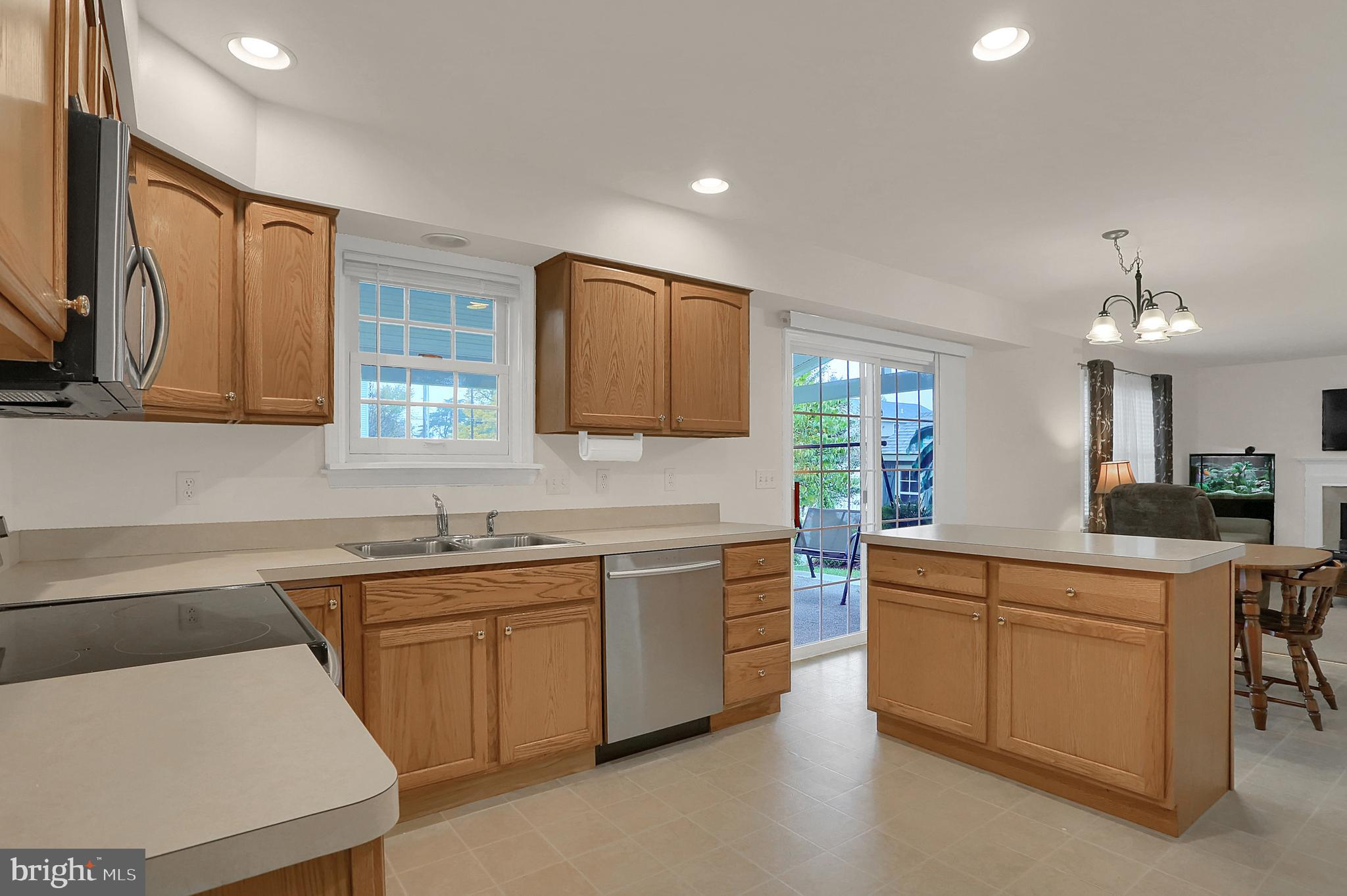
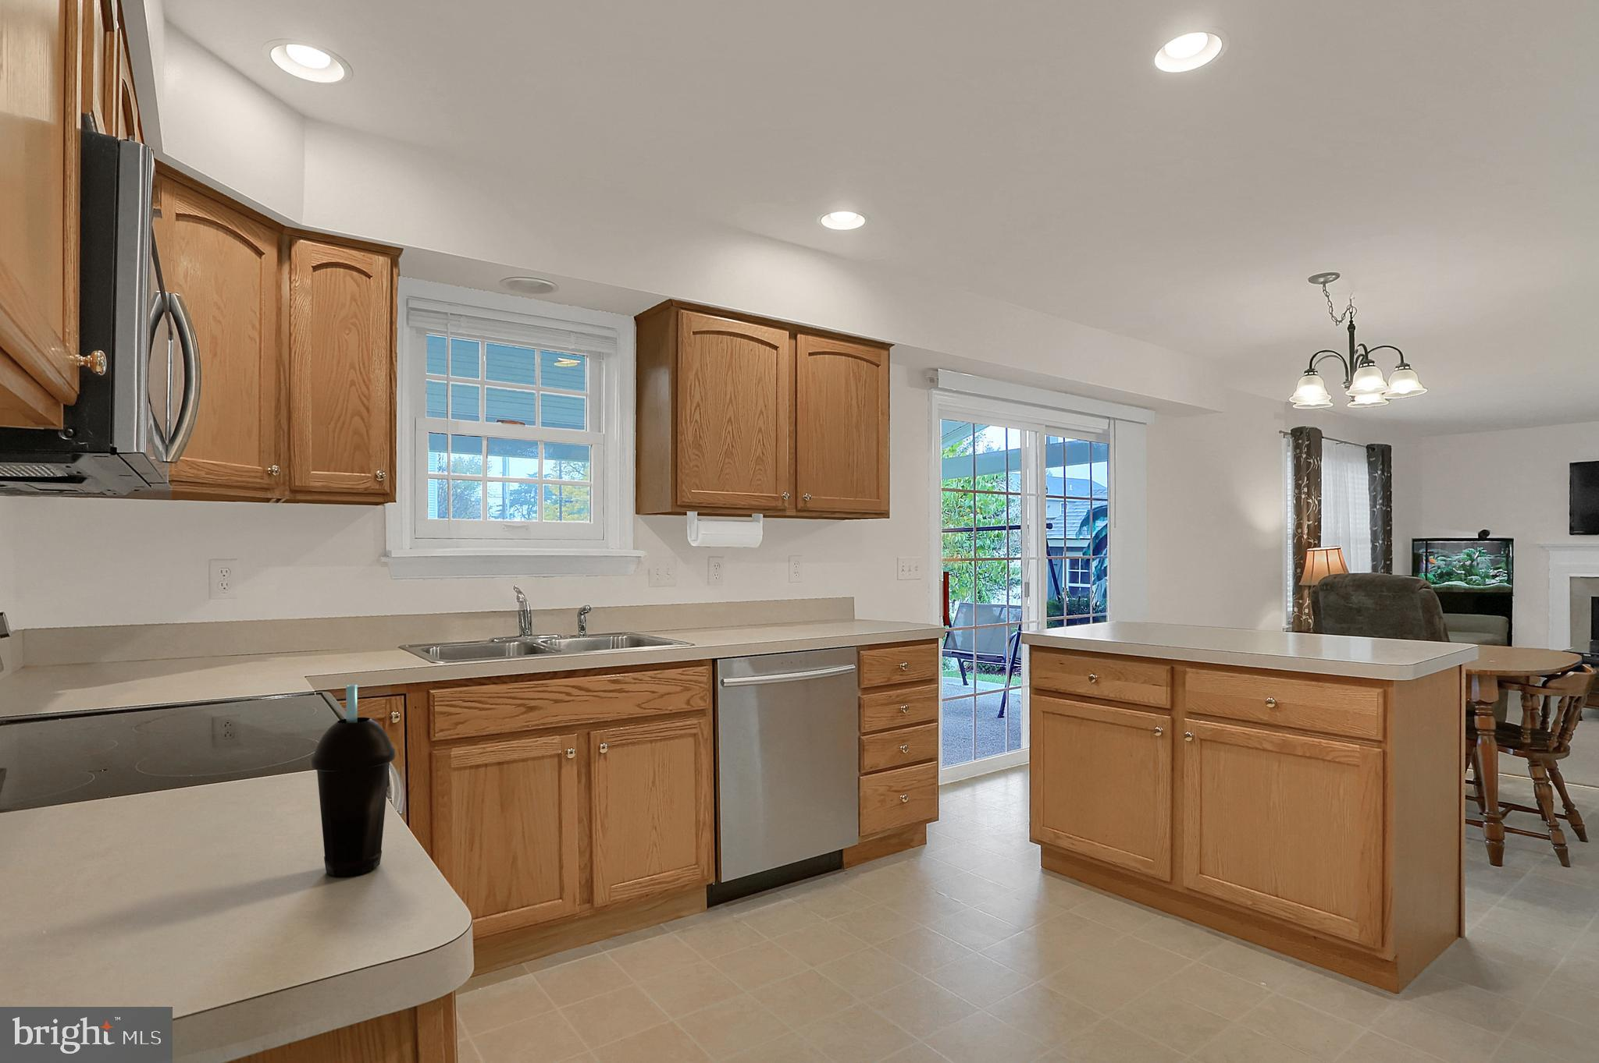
+ cup (353, 776)
